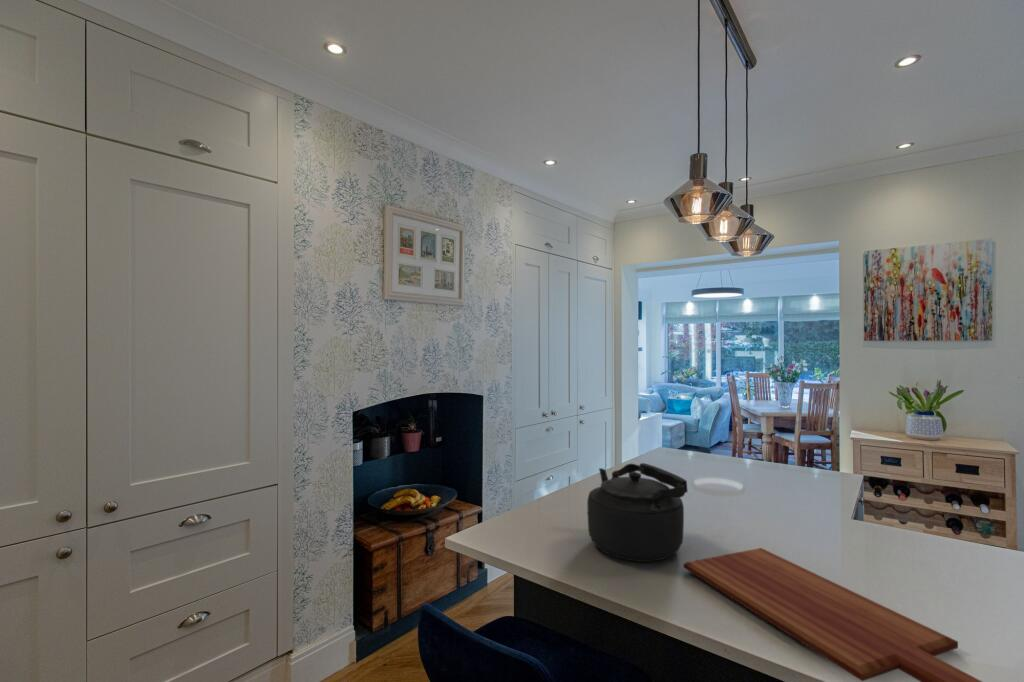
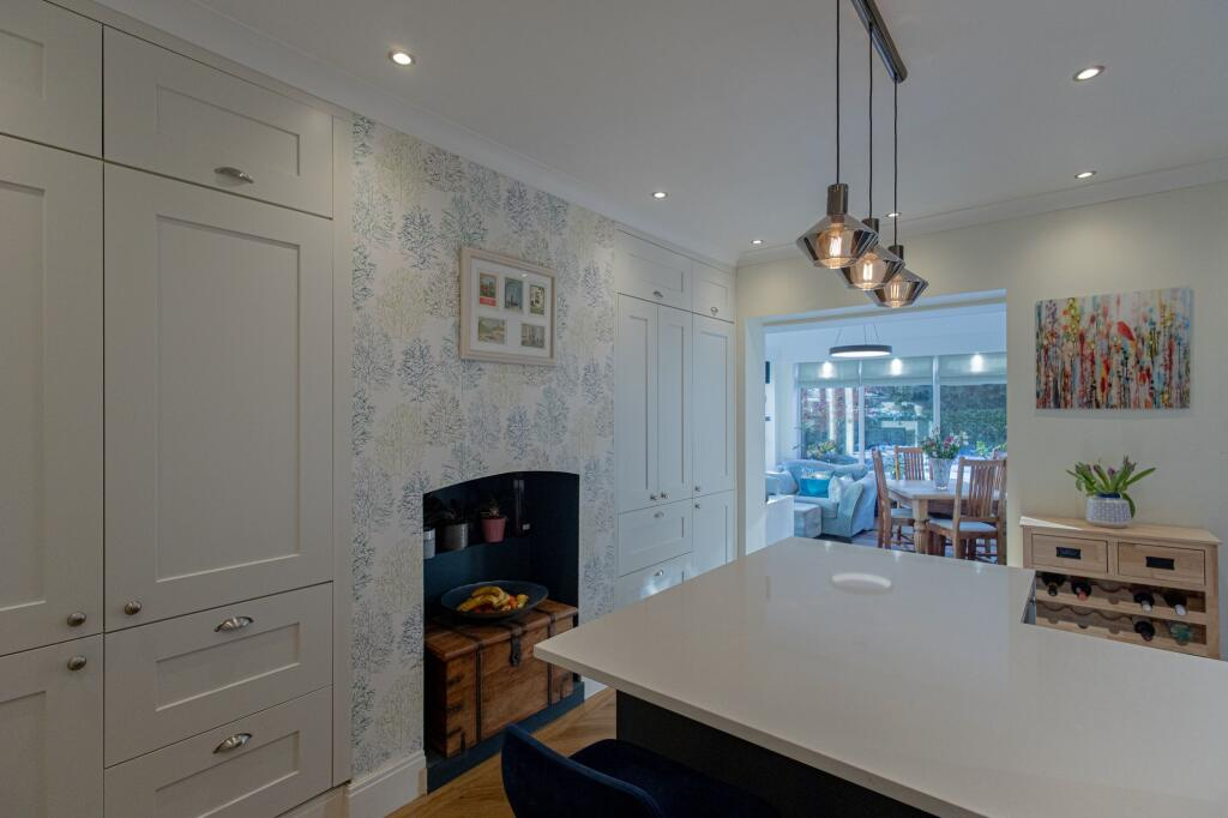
- cutting board (806, 602)
- kettle (634, 507)
